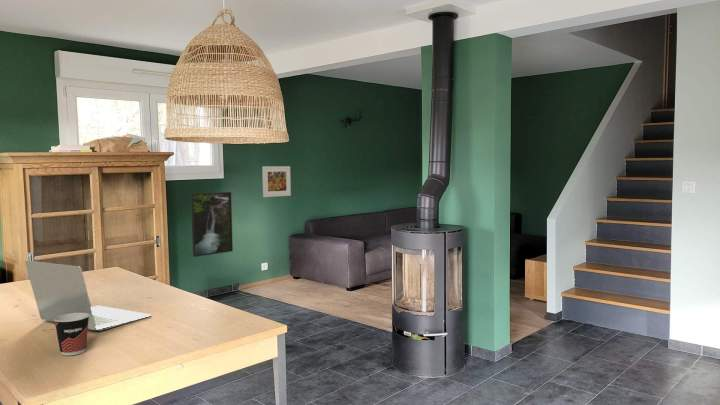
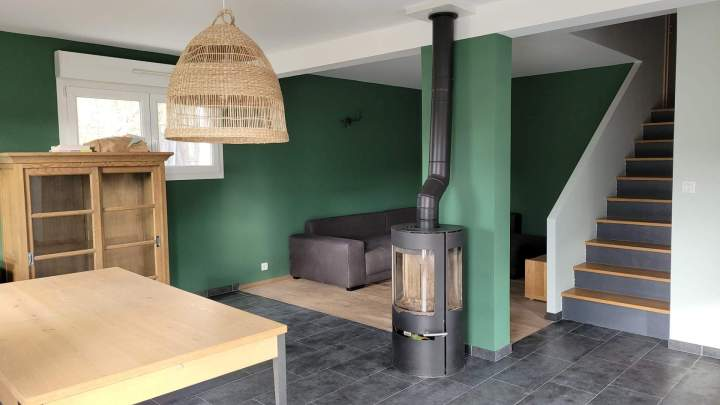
- laptop (86, 289)
- cup (72, 334)
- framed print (276, 181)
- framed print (212, 223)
